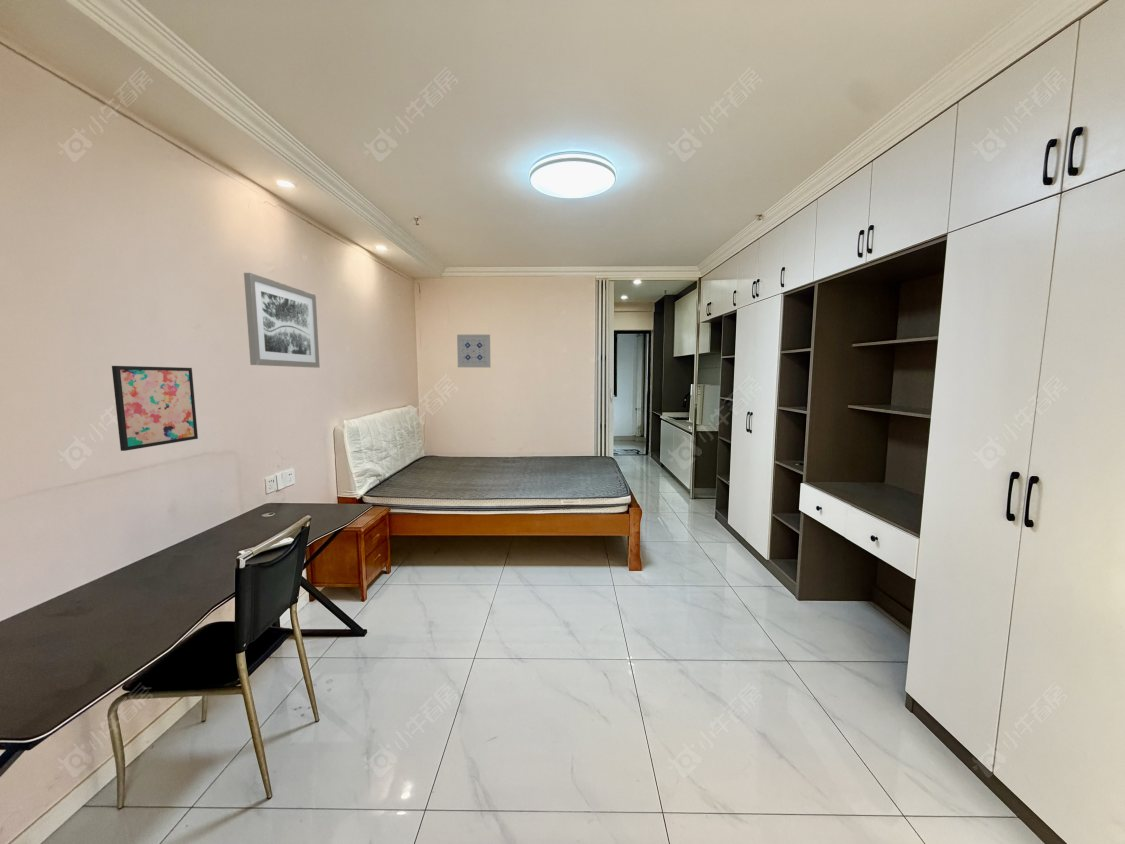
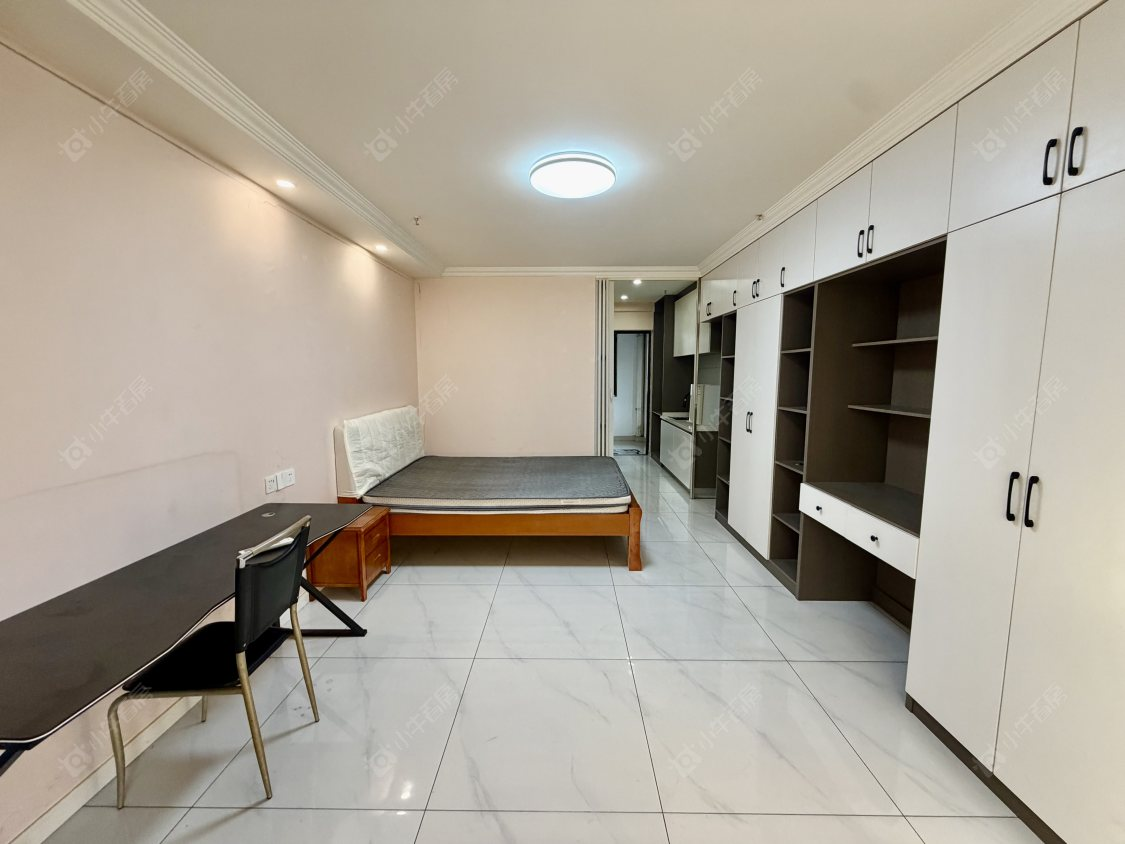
- wall art (159, 405)
- wall art (473, 351)
- wall art (286, 326)
